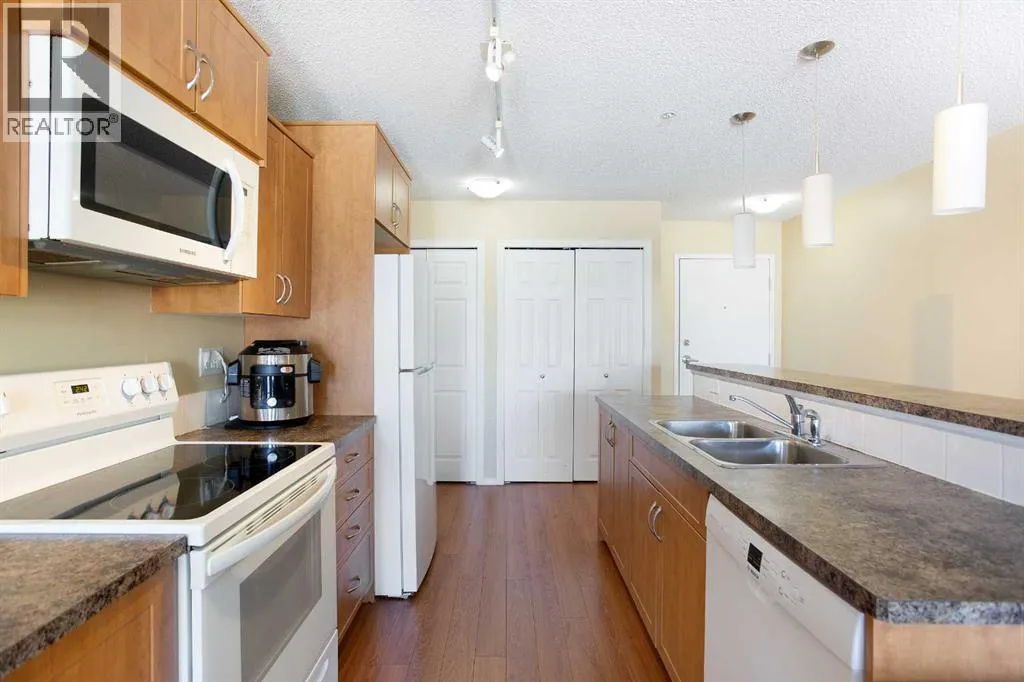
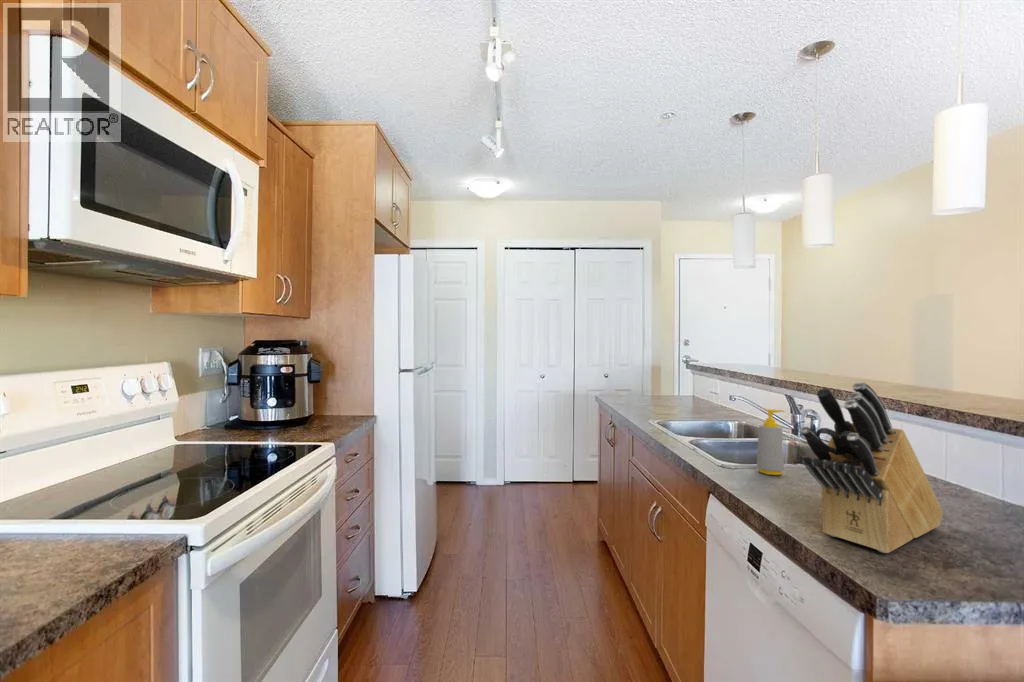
+ soap bottle (770, 440)
+ knife block (872, 456)
